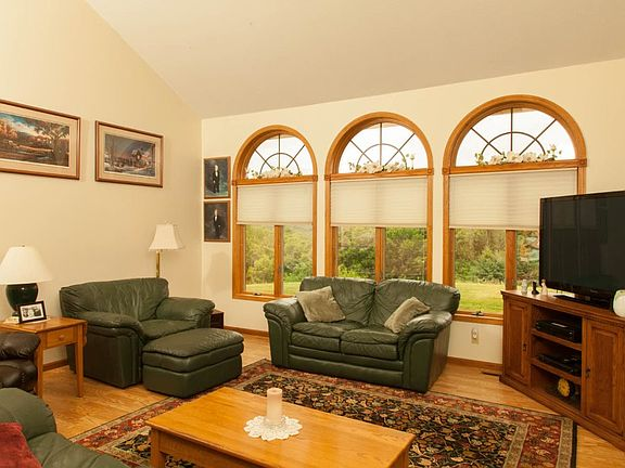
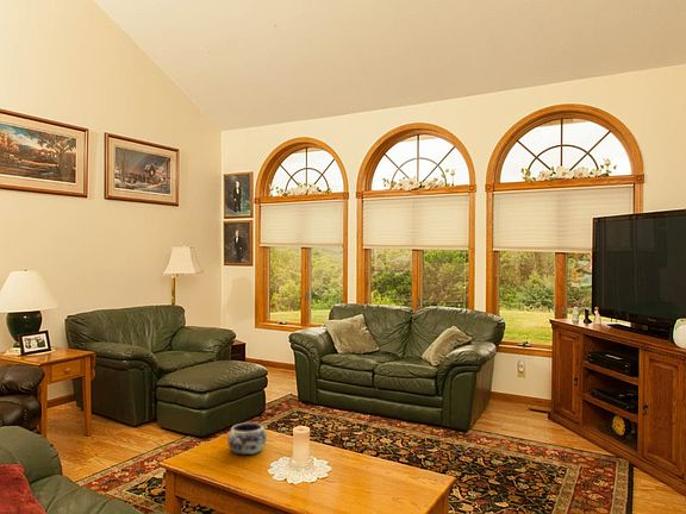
+ decorative bowl (247, 438)
